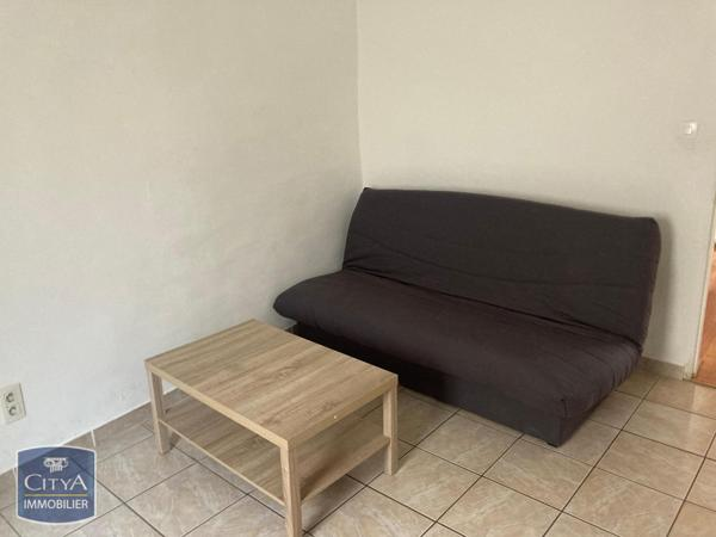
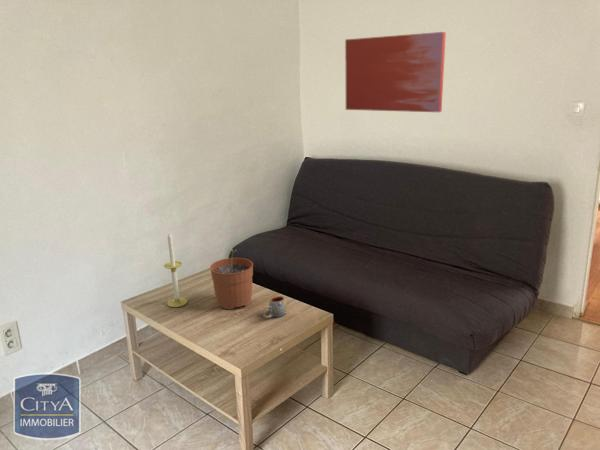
+ mug (273, 308)
+ plant pot (232, 274)
+ wall art (391, 74)
+ candle (173, 267)
